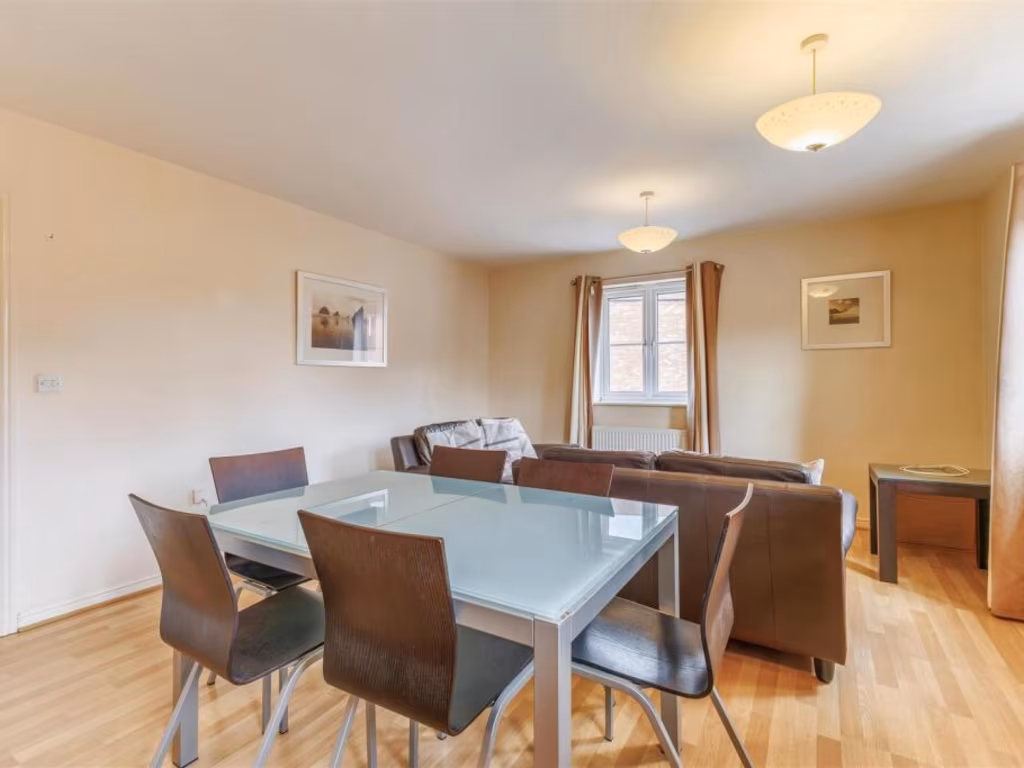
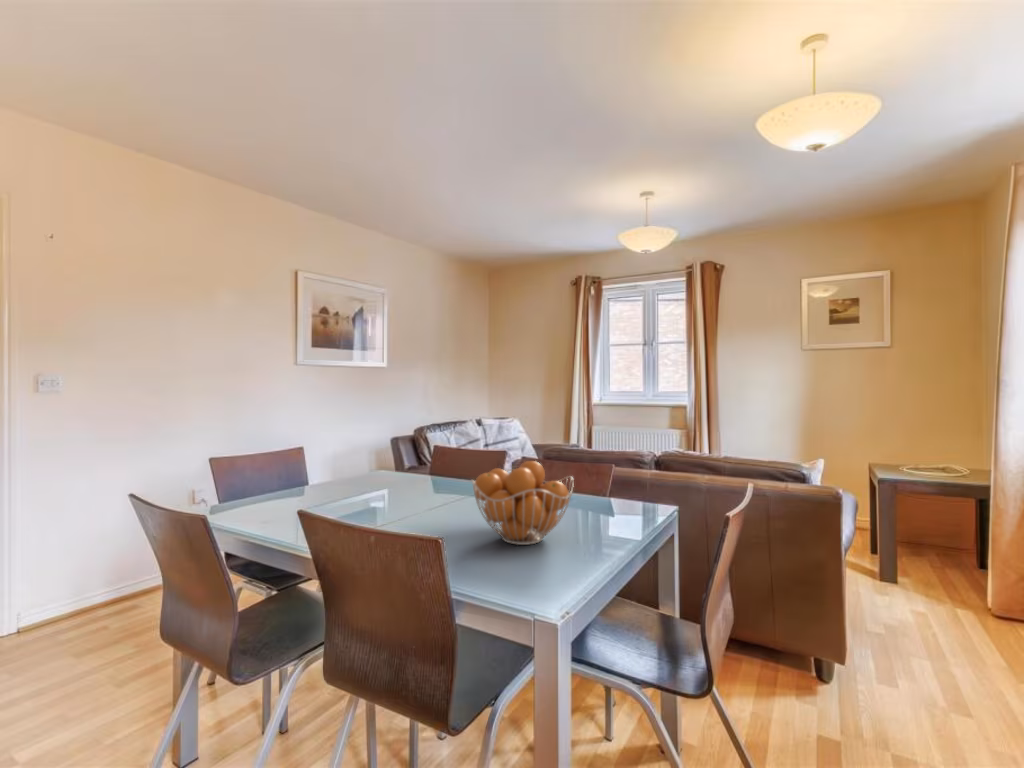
+ fruit basket (522, 500)
